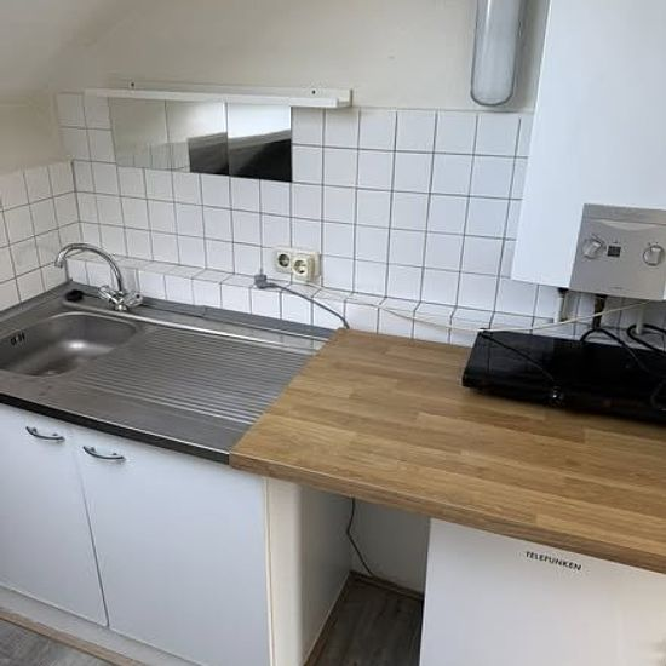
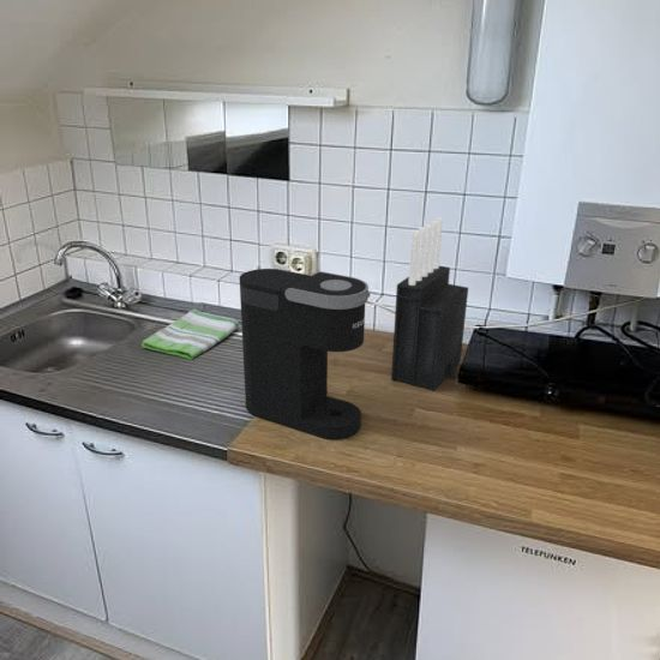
+ coffee maker (302, 349)
+ knife block (437, 302)
+ dish towel (192, 332)
